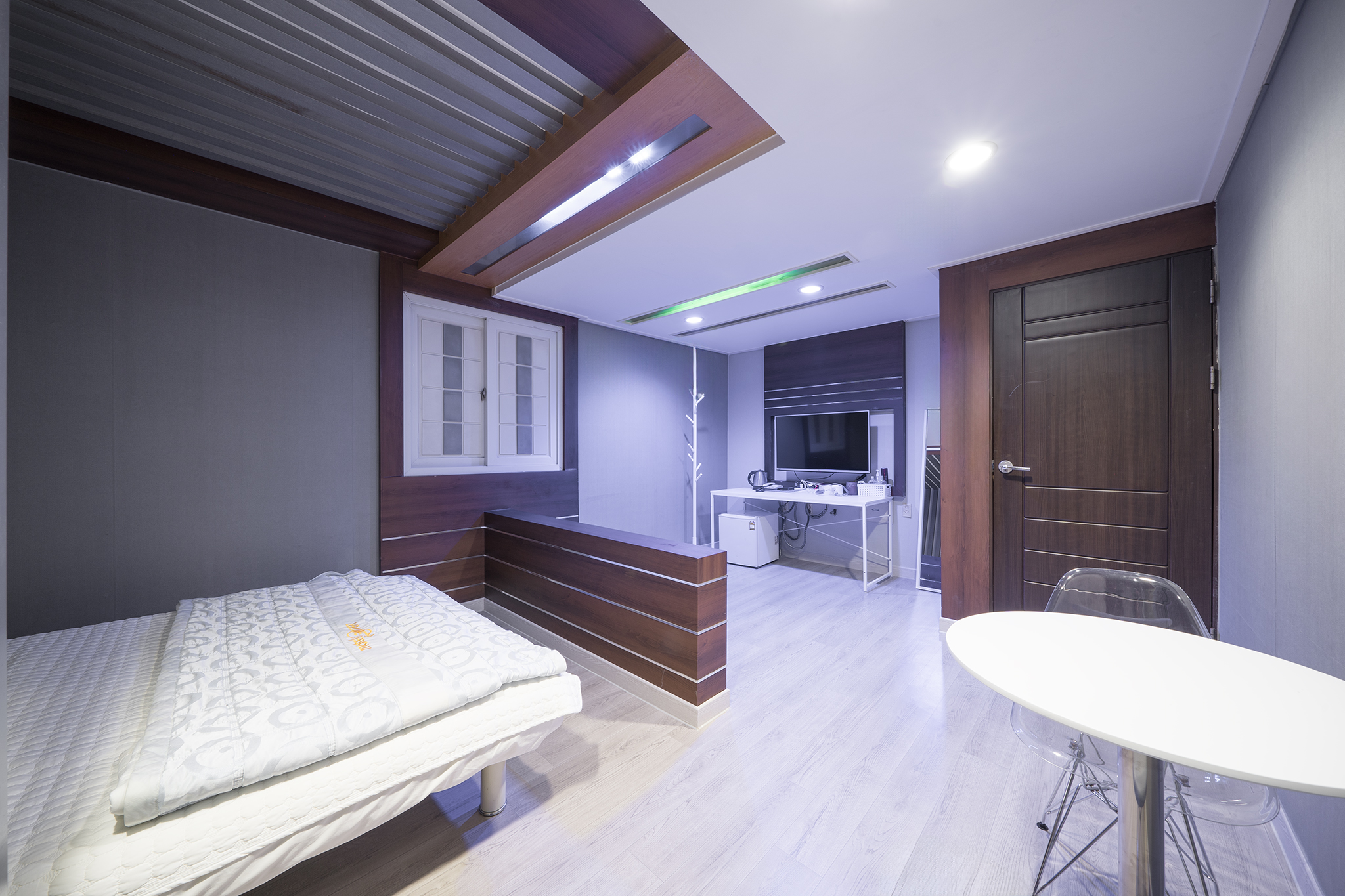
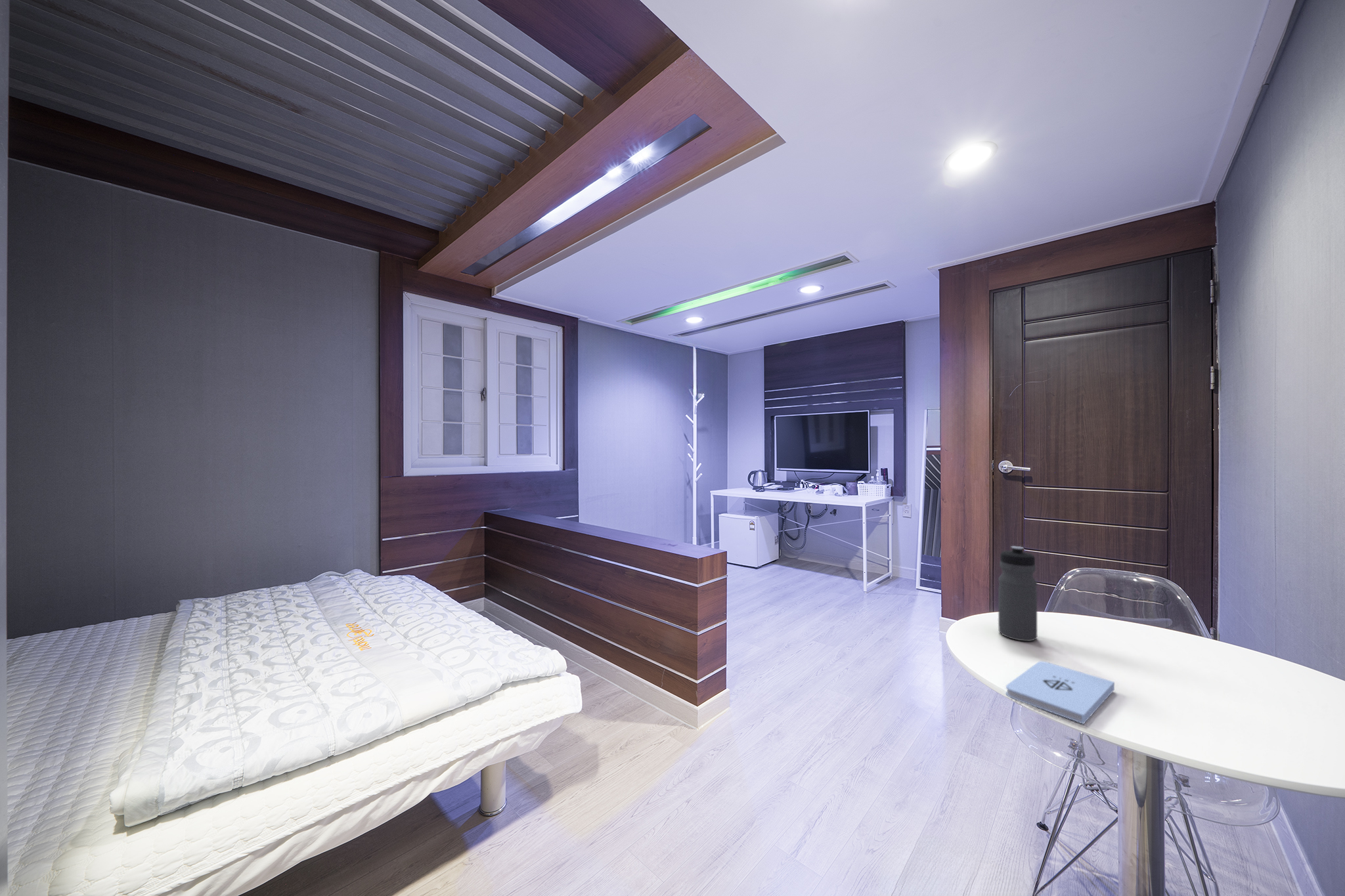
+ water bottle (1017, 591)
+ notepad (1059, 688)
